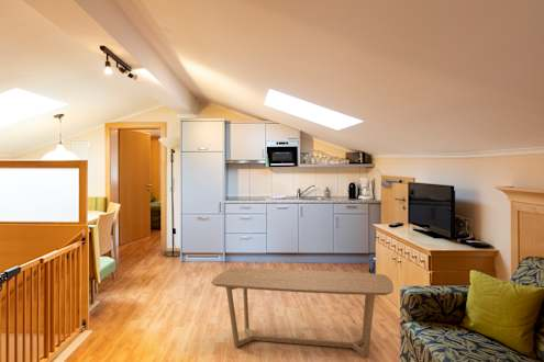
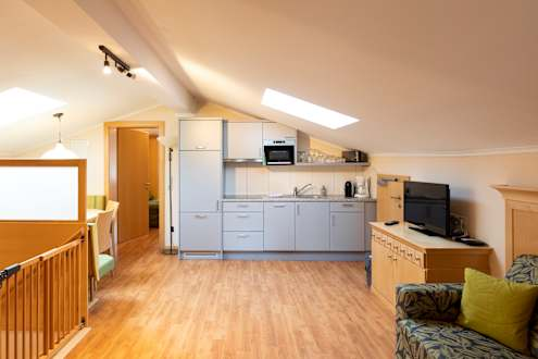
- coffee table (304, 292)
